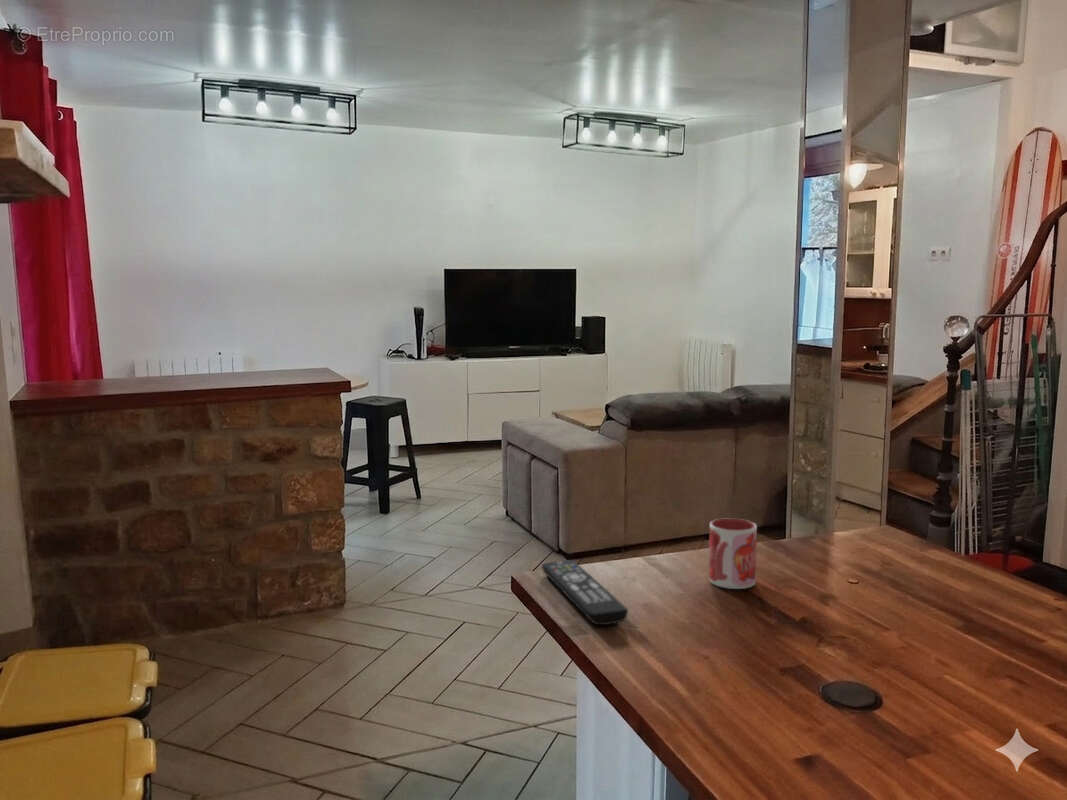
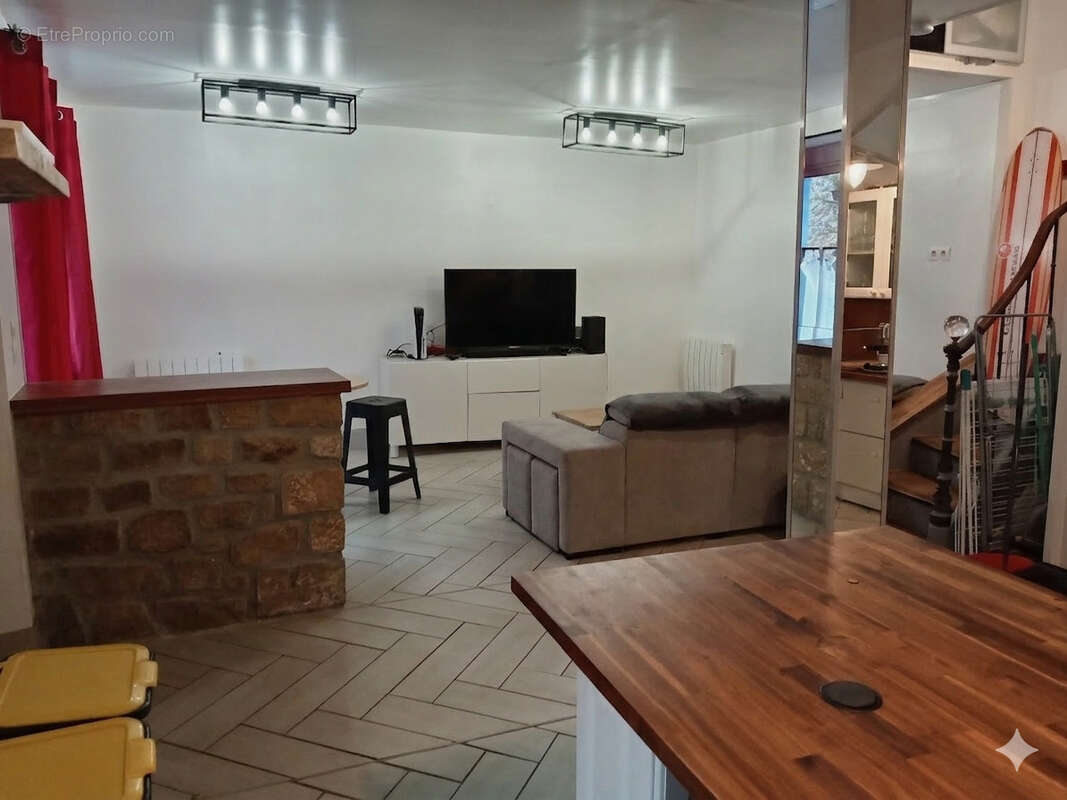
- mug (727, 555)
- remote control (581, 589)
